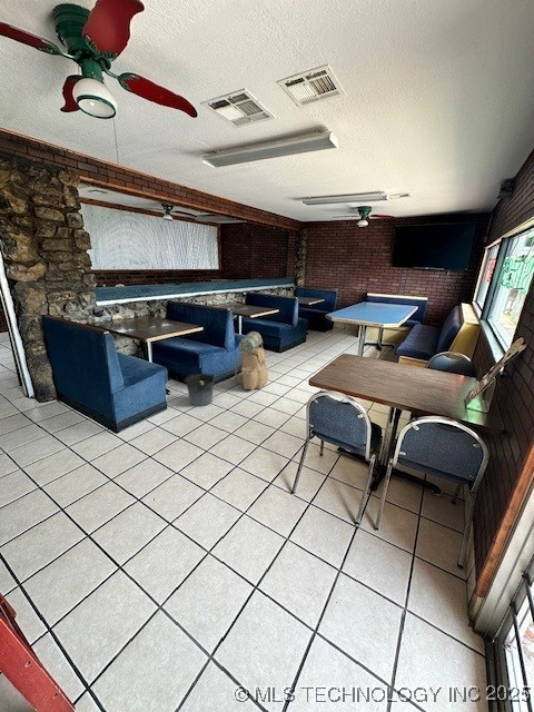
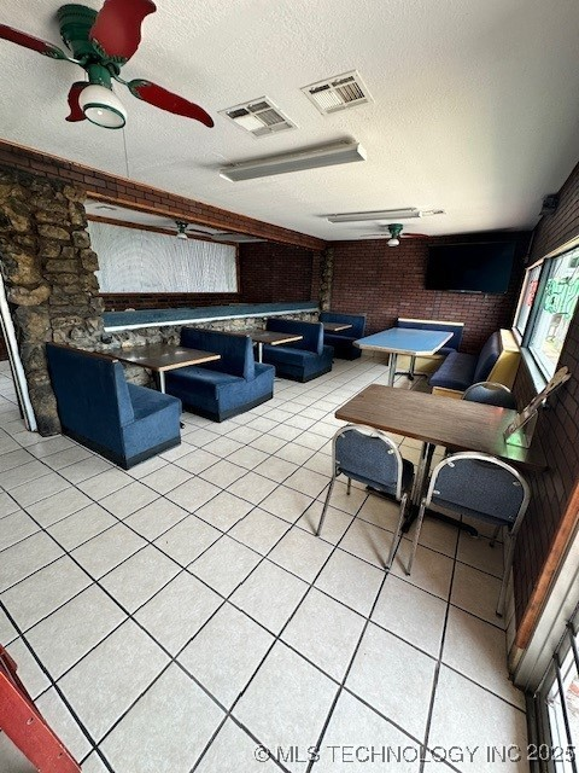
- bucket (200, 388)
- backpack (250, 358)
